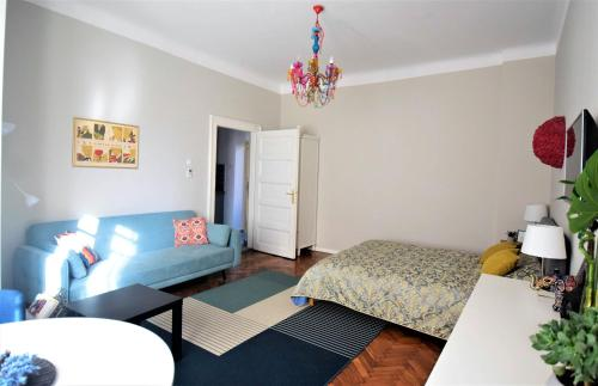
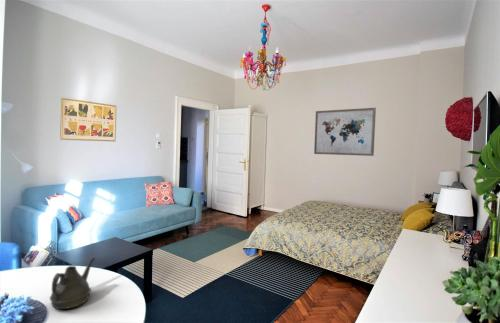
+ wall art (343, 132)
+ teapot (76, 281)
